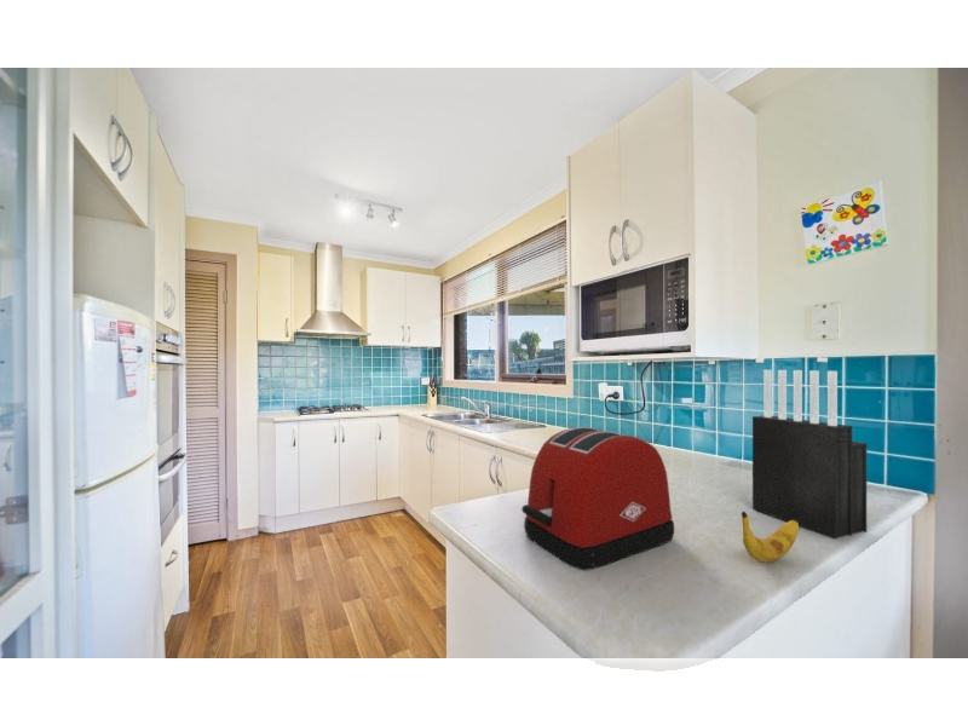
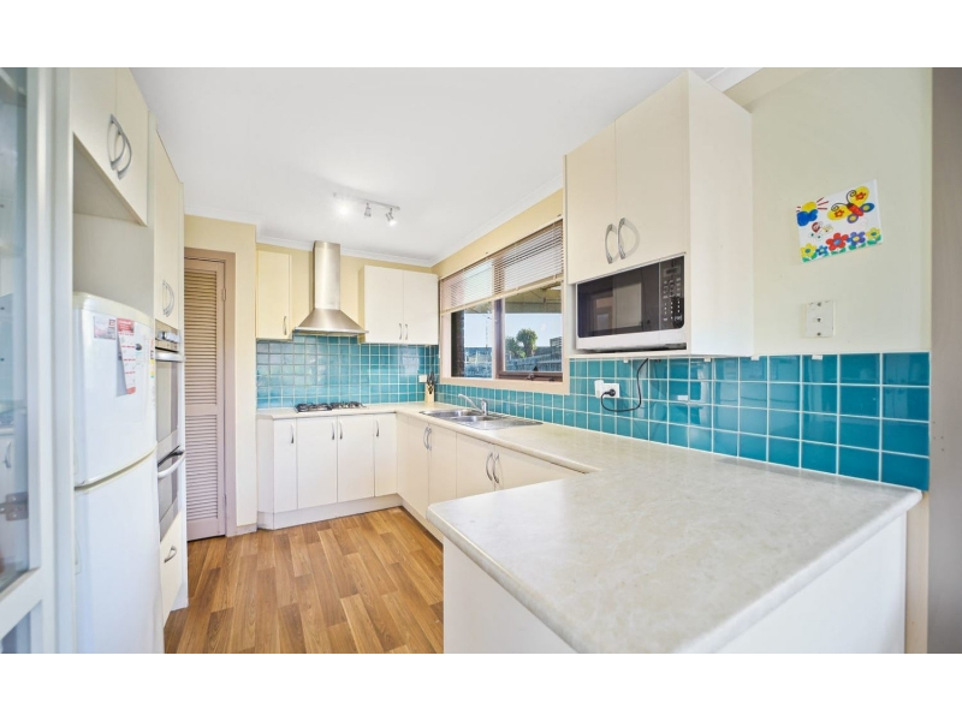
- banana (774, 532)
- knife block (808, 444)
- toaster (598, 483)
